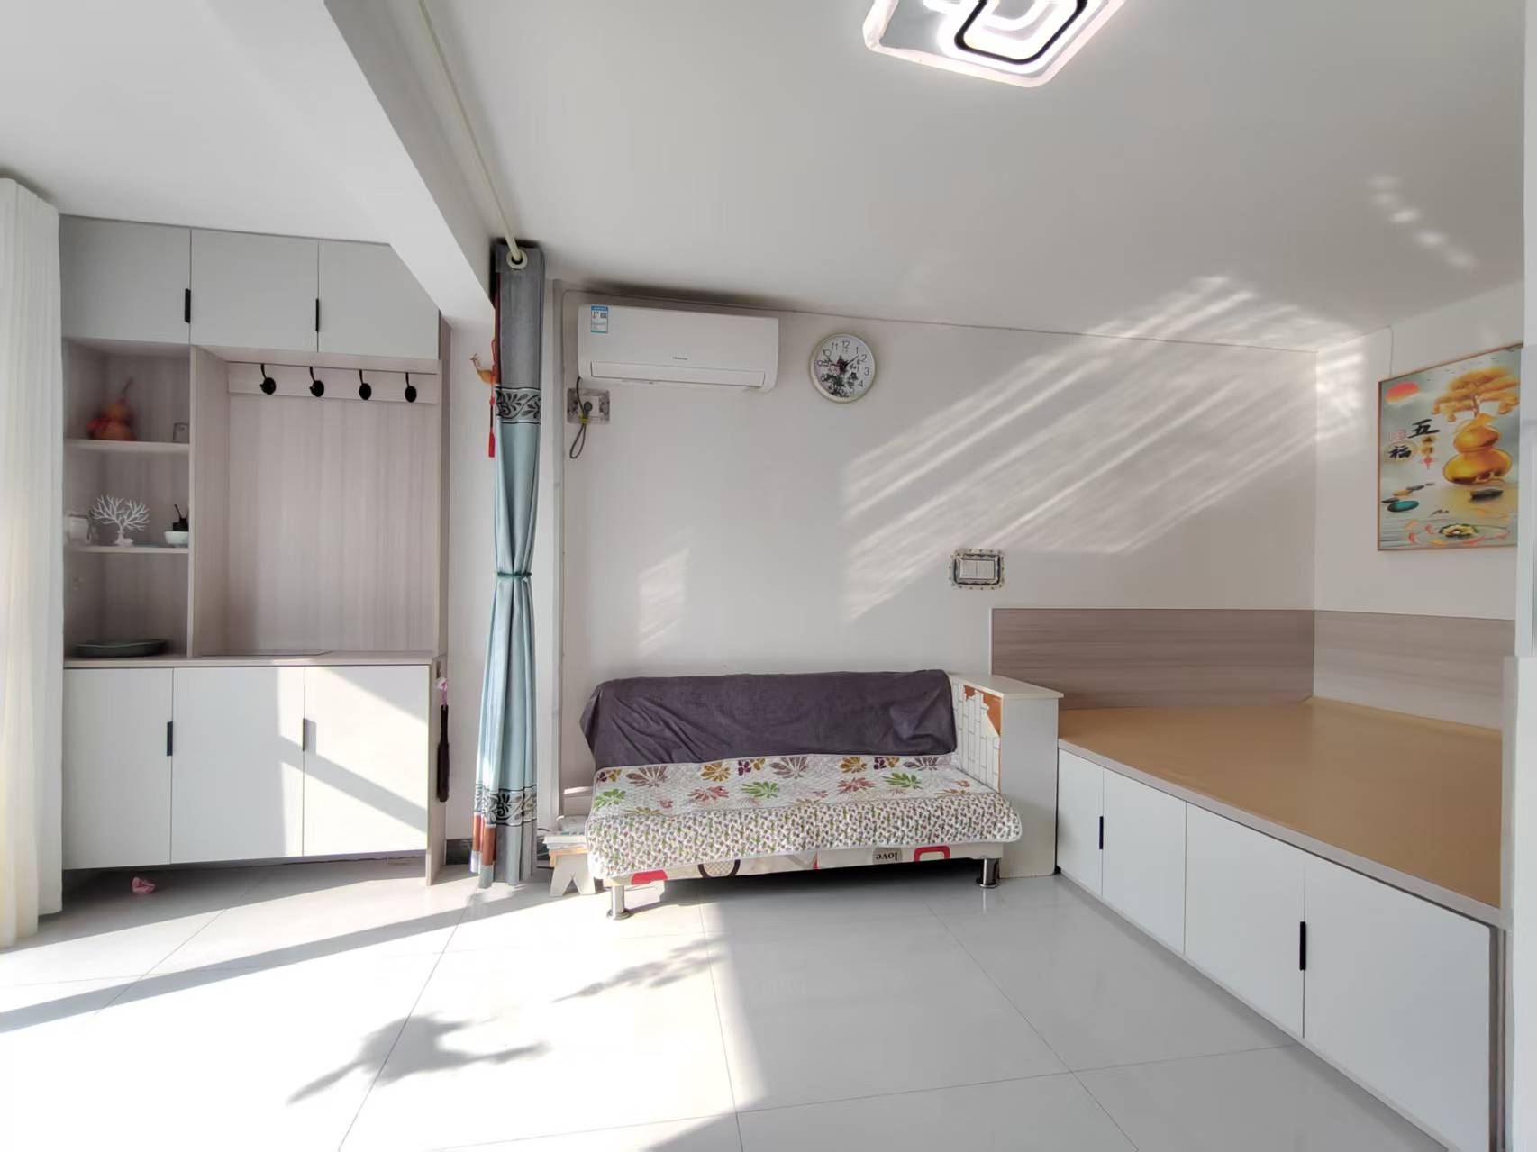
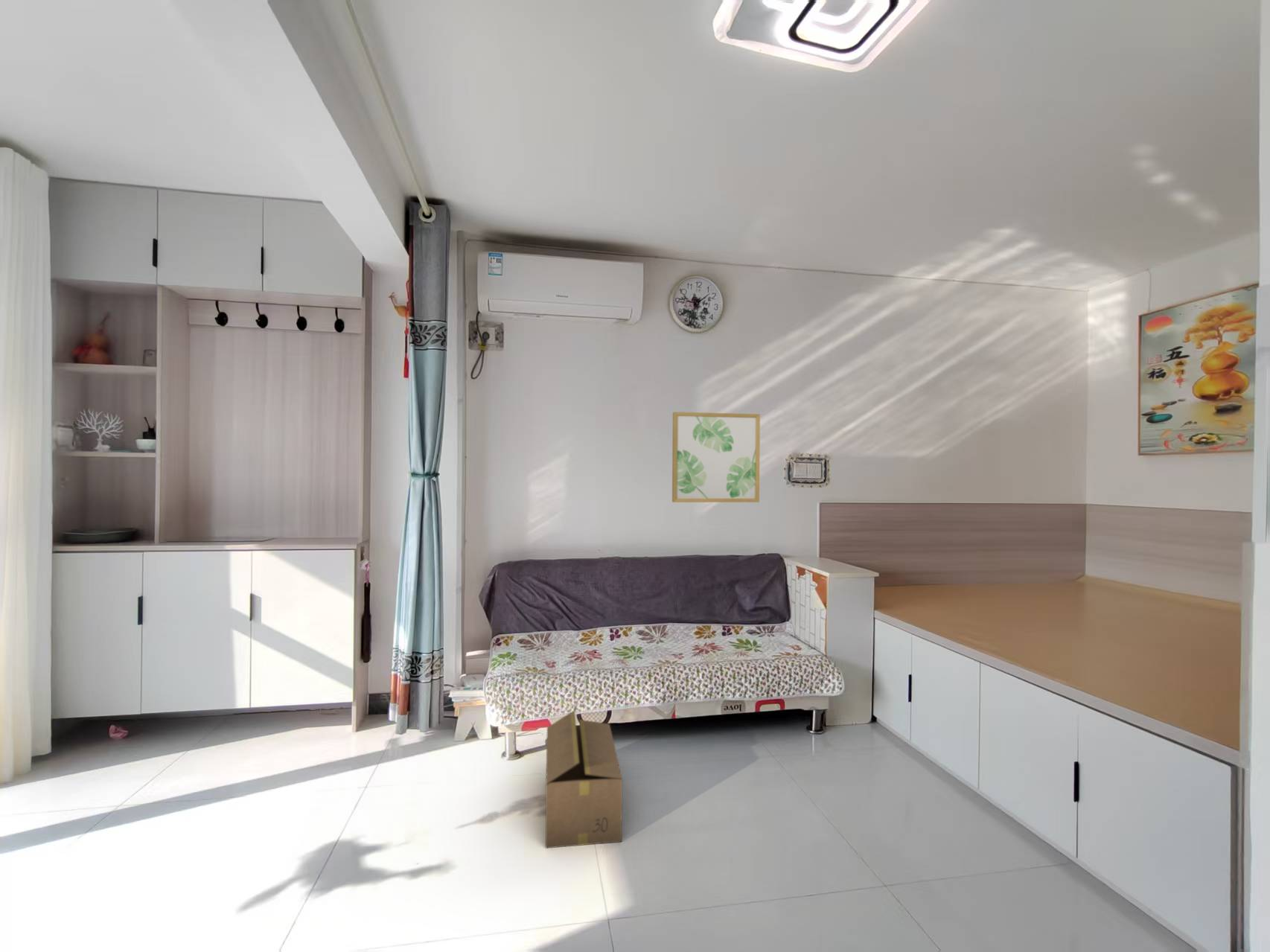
+ wall art (716, 457)
+ cardboard box (580, 764)
